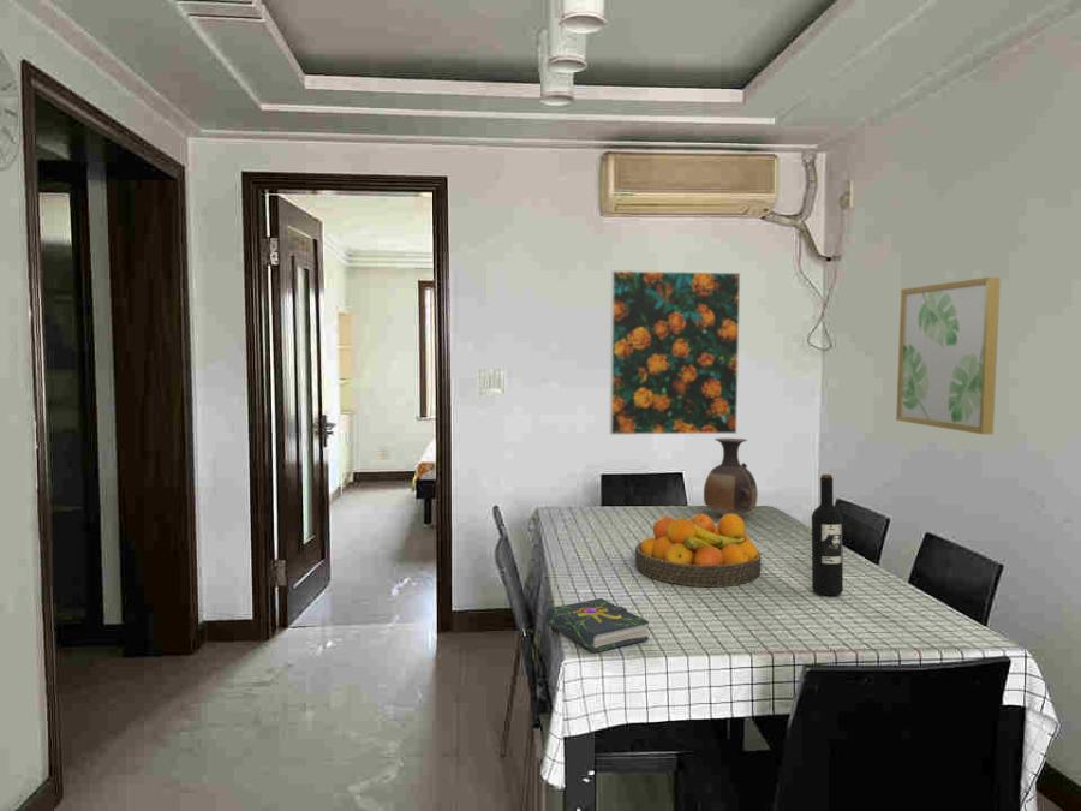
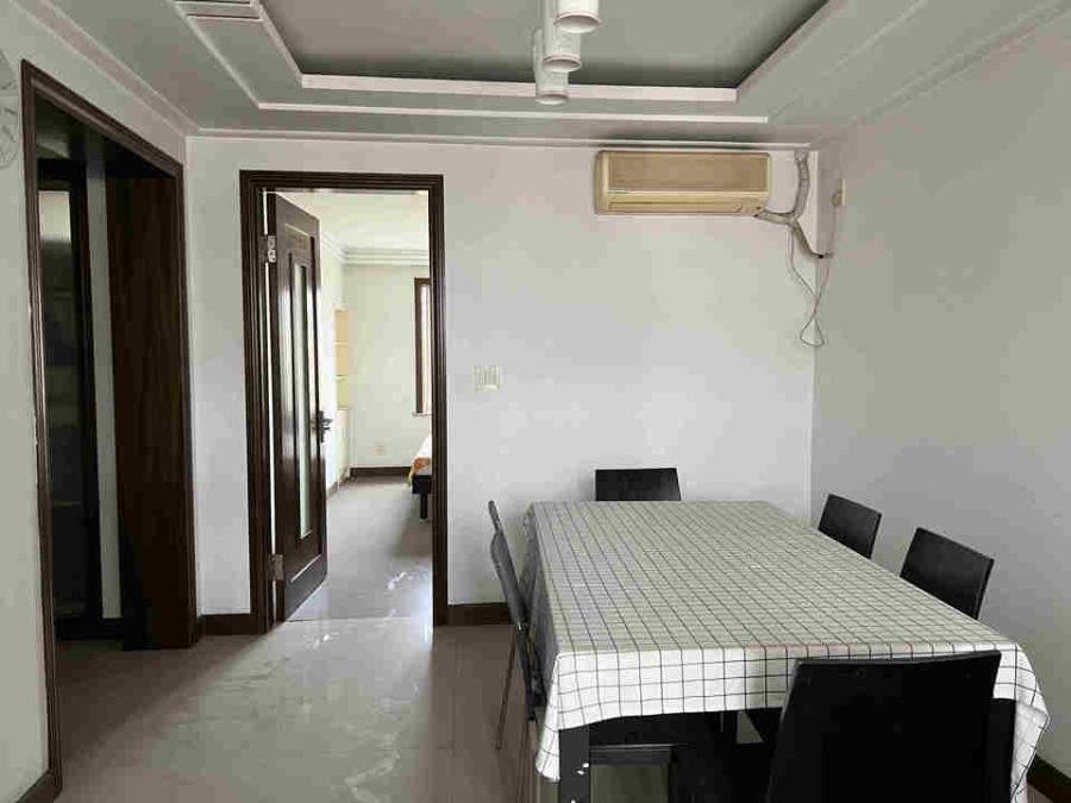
- wine bottle (828, 533)
- vase (730, 478)
- fruit bowl (697, 541)
- wall art (943, 356)
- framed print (674, 353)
- book (596, 622)
